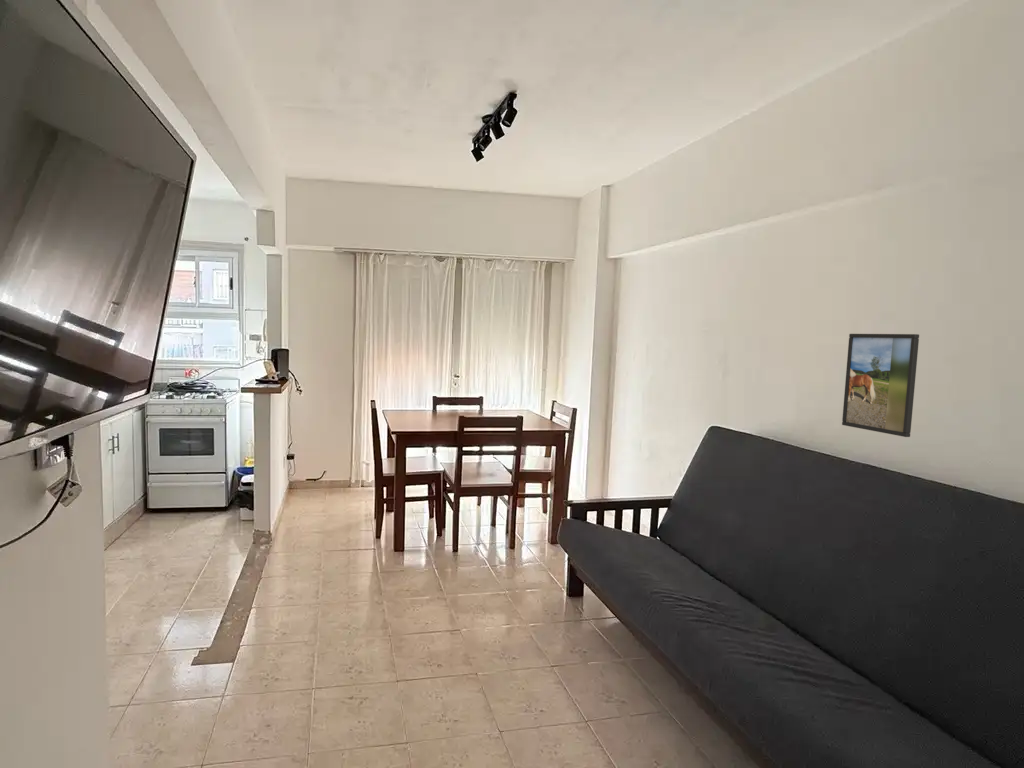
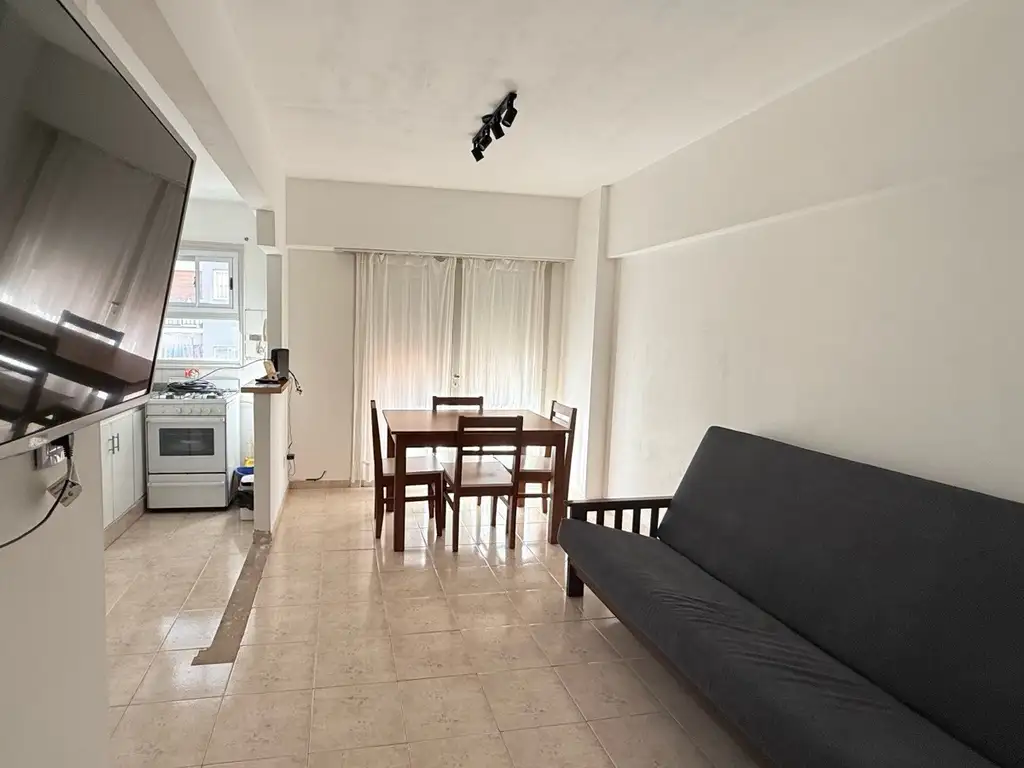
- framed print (878, 382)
